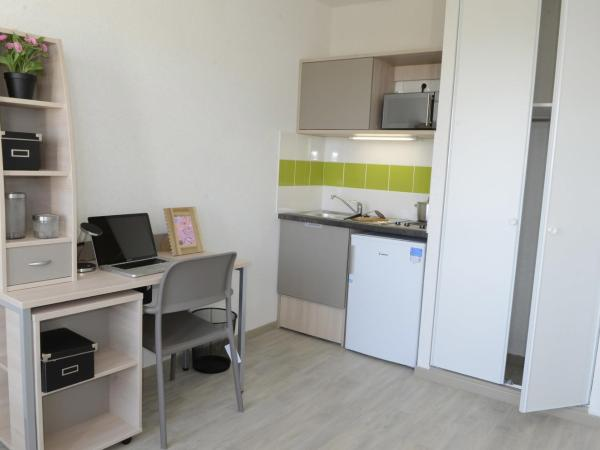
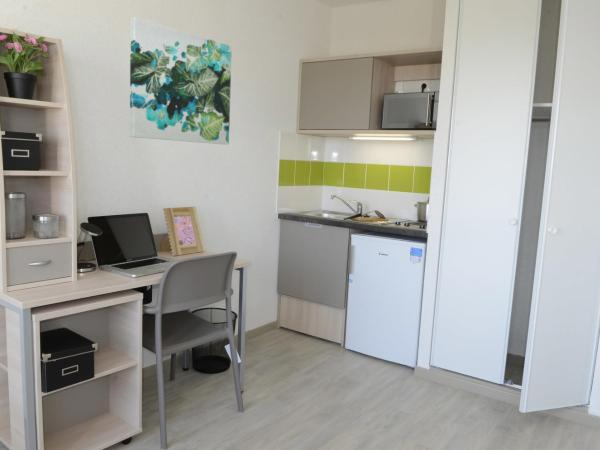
+ wall art (184, 87)
